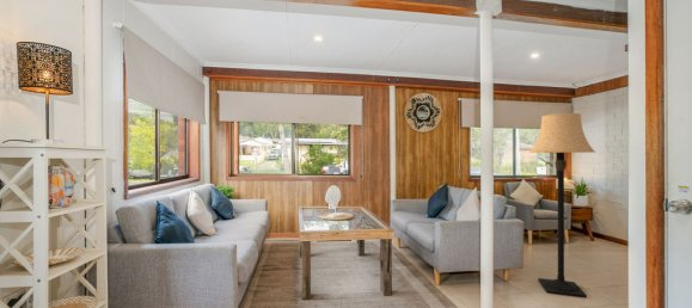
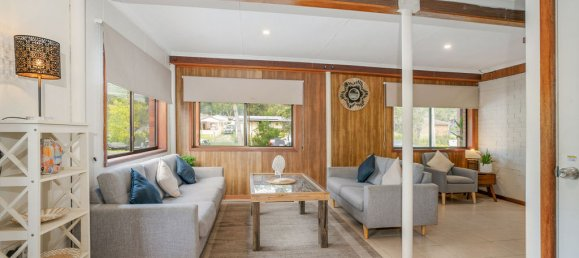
- lamp (561, 202)
